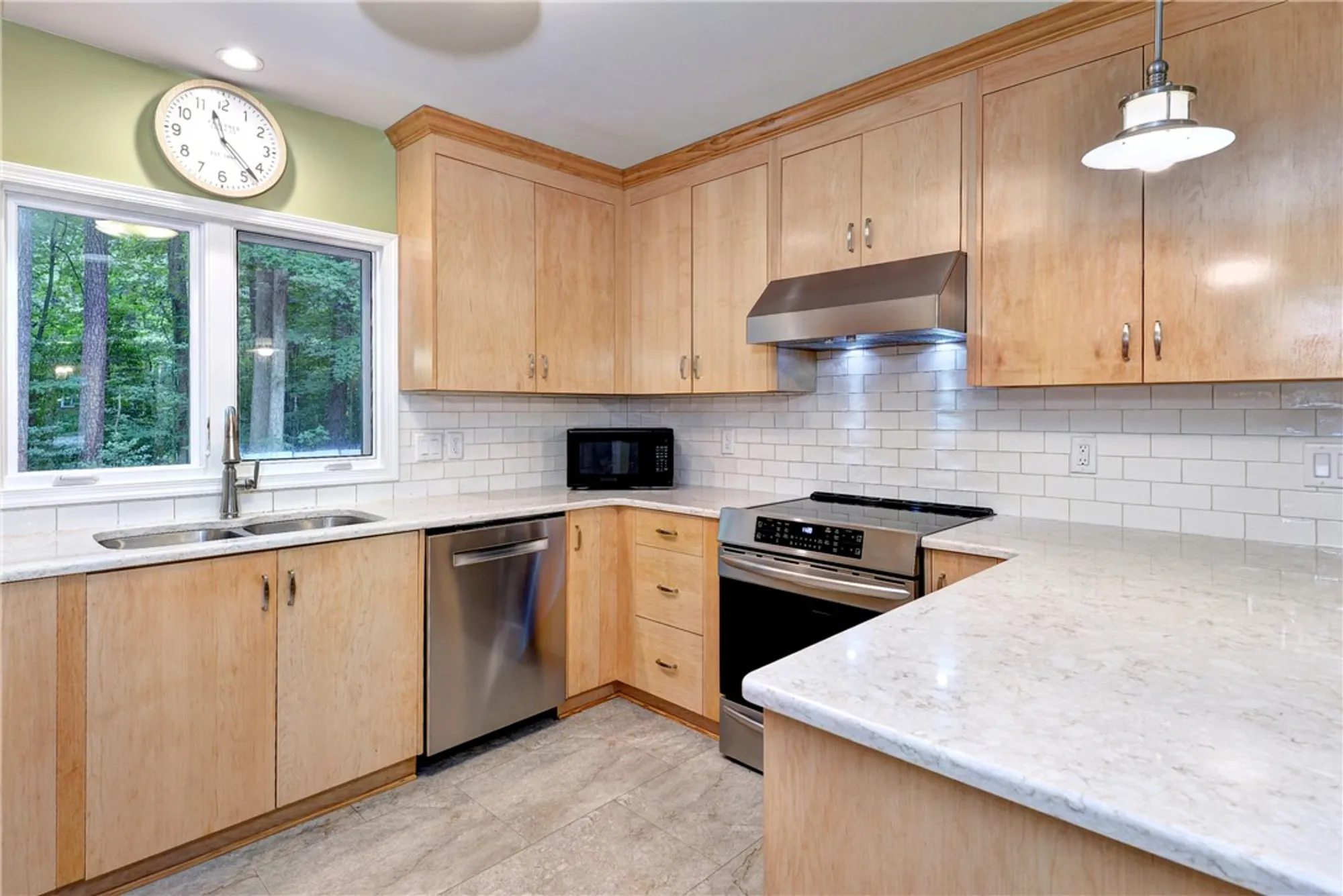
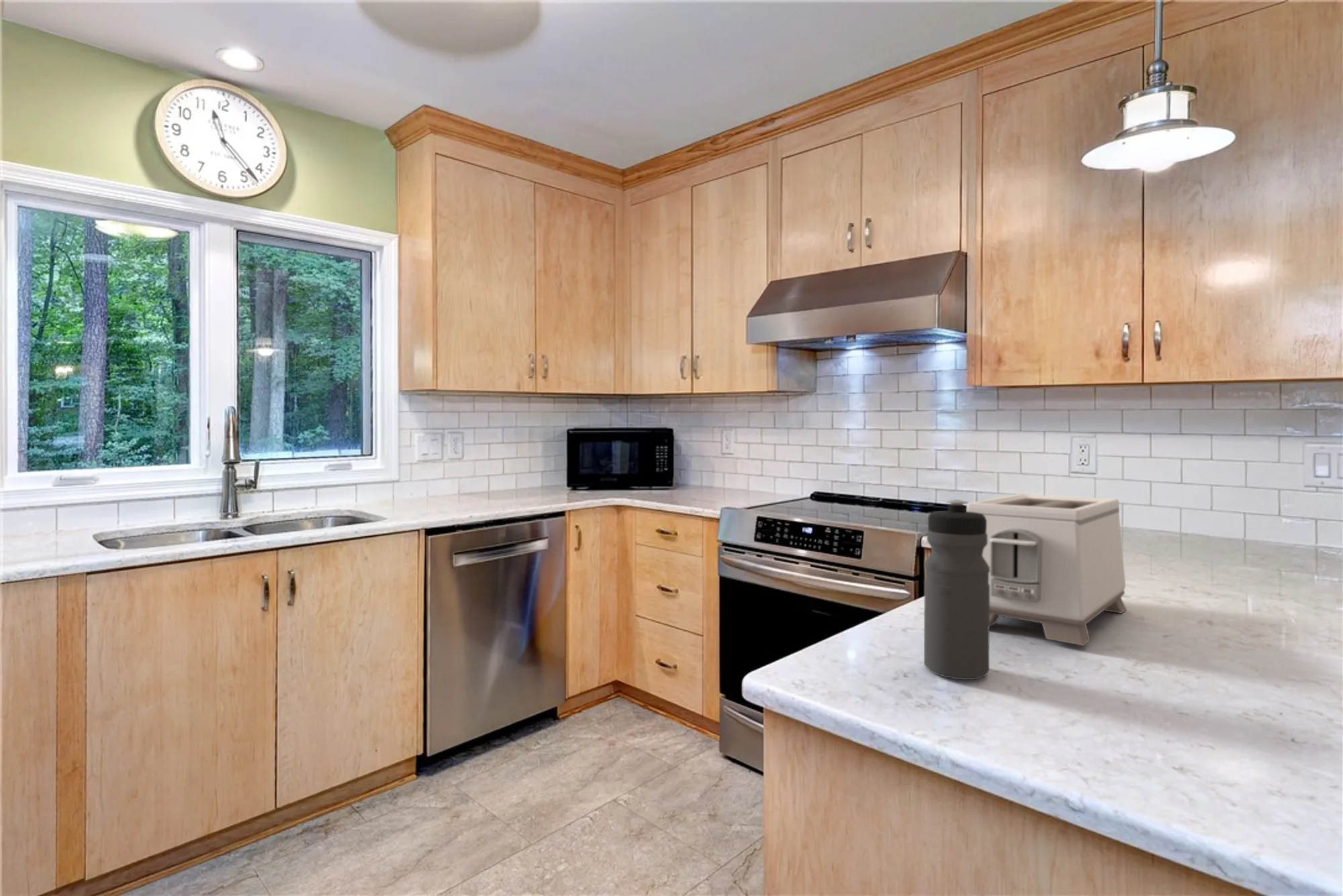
+ water bottle (956, 585)
+ toaster (1042, 559)
